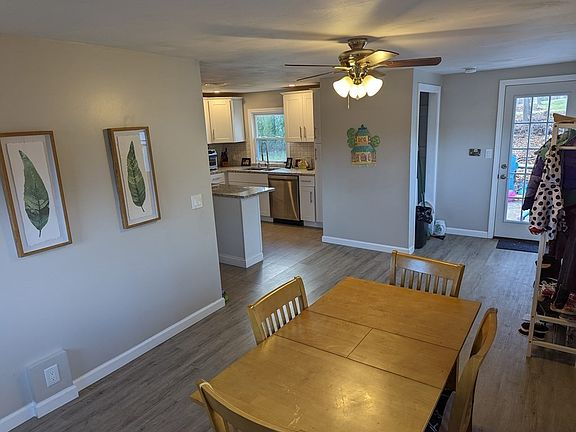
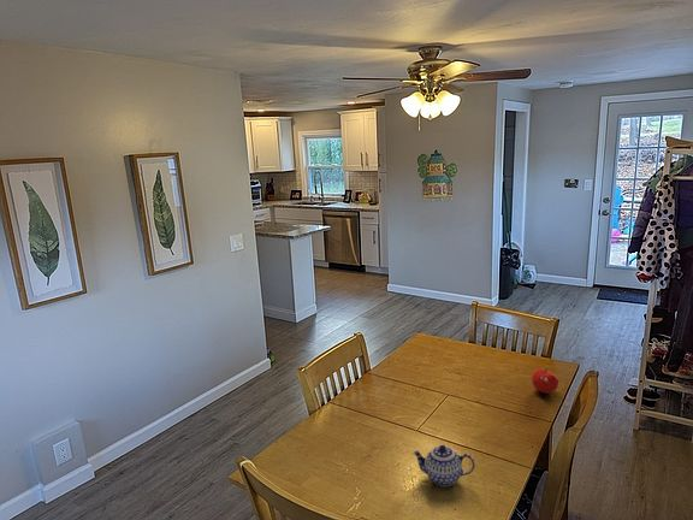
+ fruit (544, 379)
+ teapot (443, 462)
